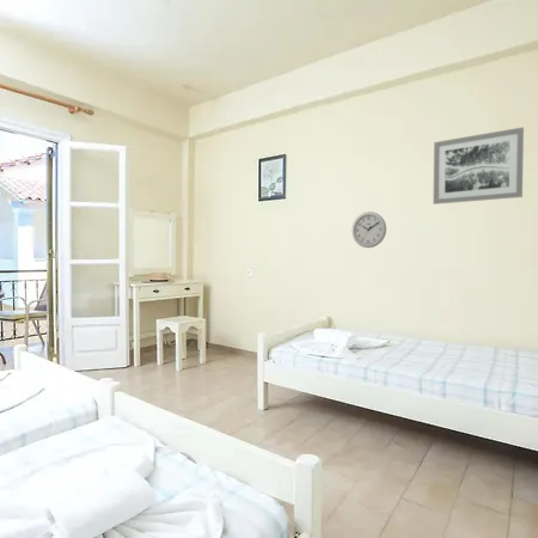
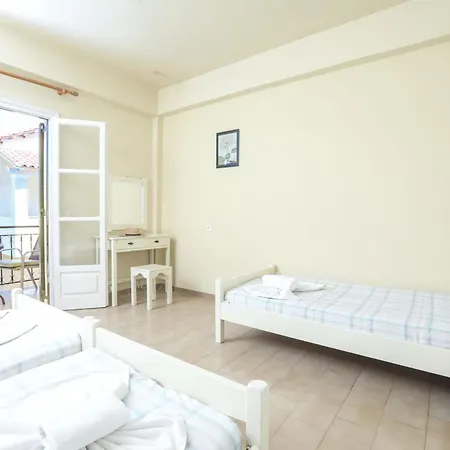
- wall clock (368, 230)
- wall art (476, 167)
